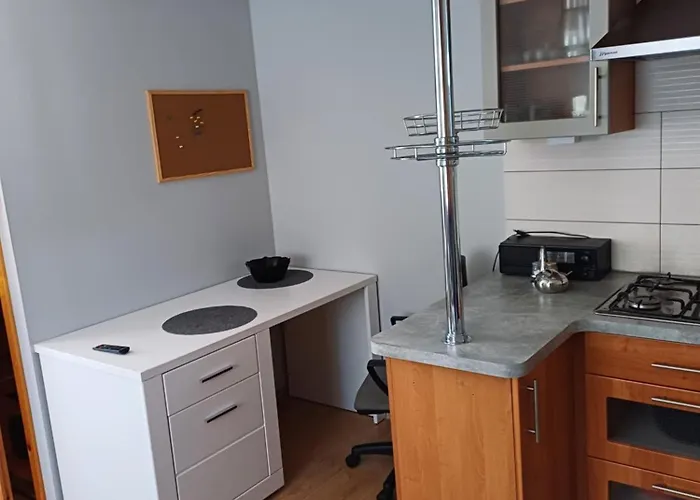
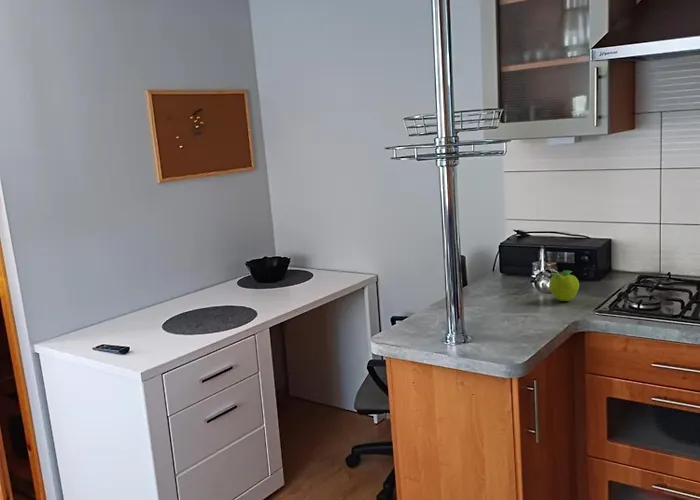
+ fruit (564, 285)
